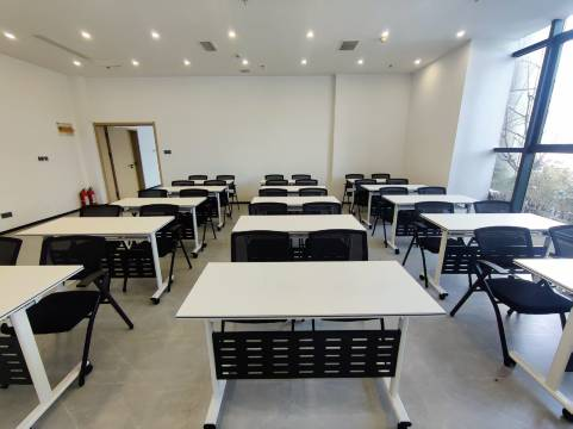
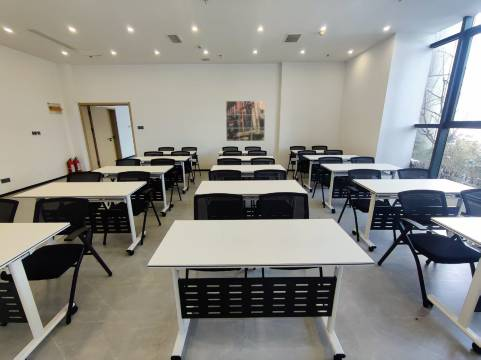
+ wall art (245, 121)
